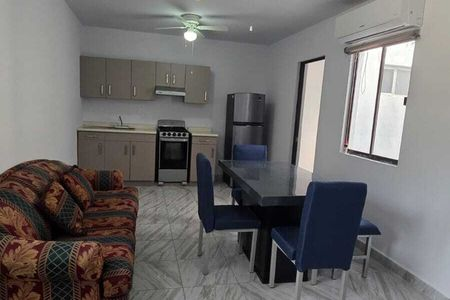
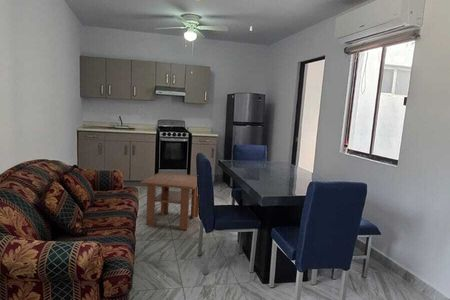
+ coffee table (174, 199)
